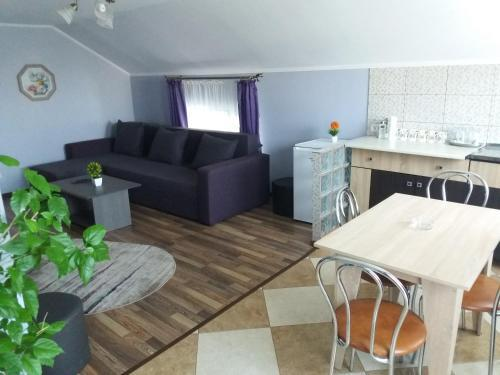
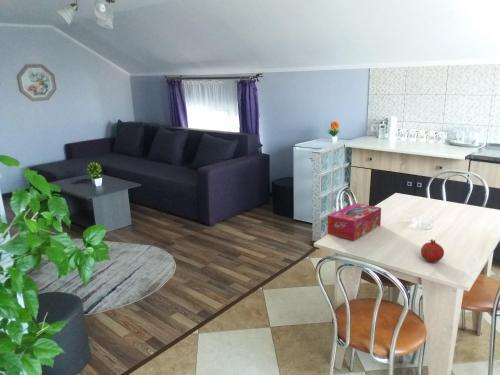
+ tissue box (354, 220)
+ fruit (432, 250)
